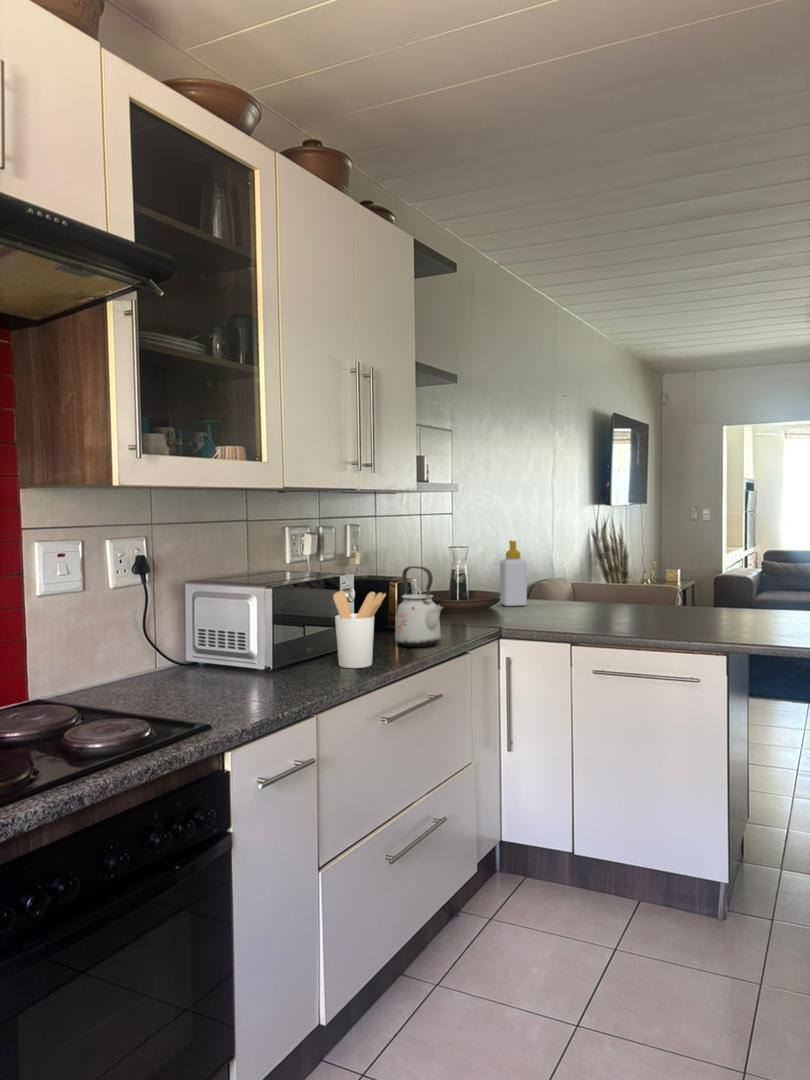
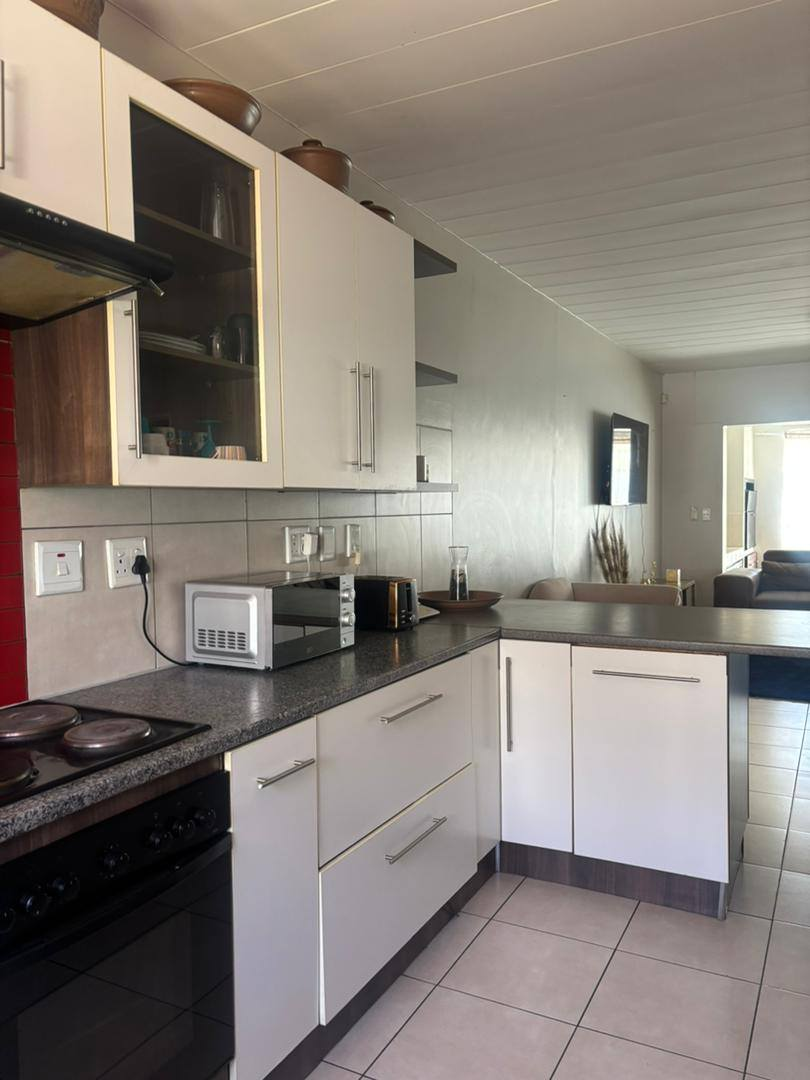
- kettle (422, 606)
- soap bottle (513, 573)
- utensil holder (361, 627)
